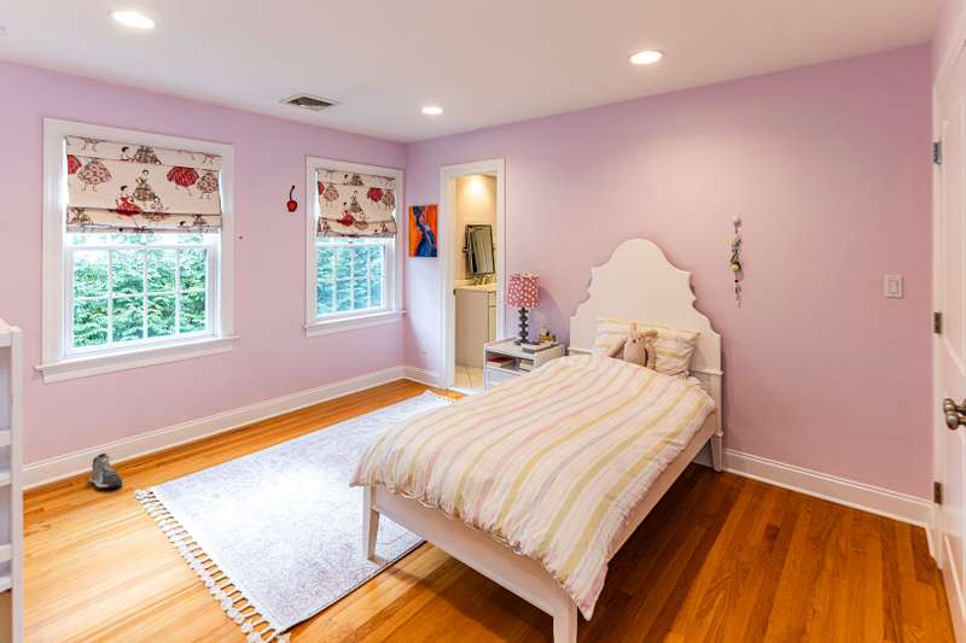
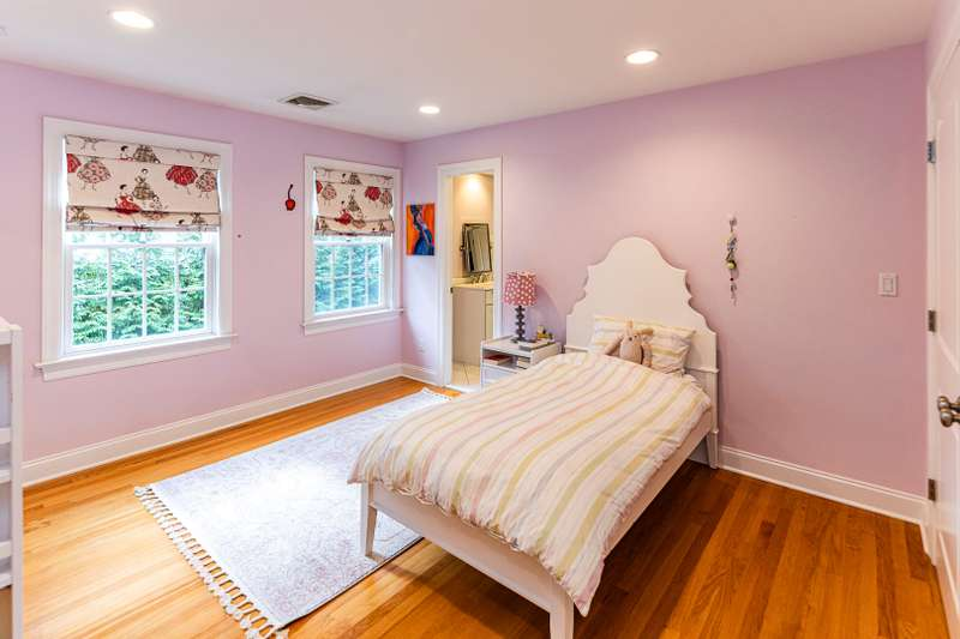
- sneaker (104, 469)
